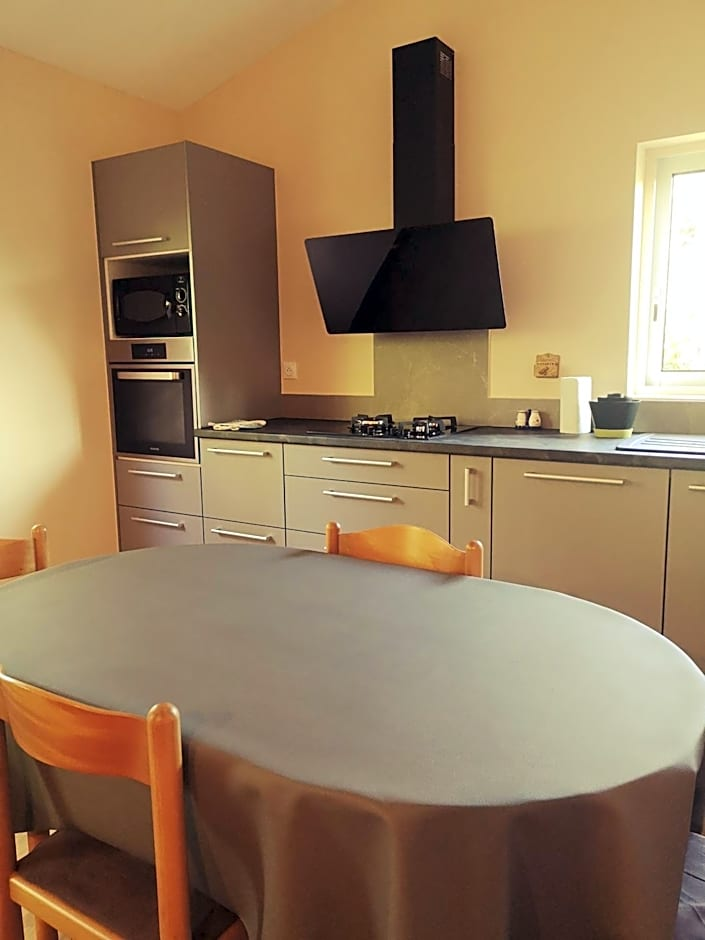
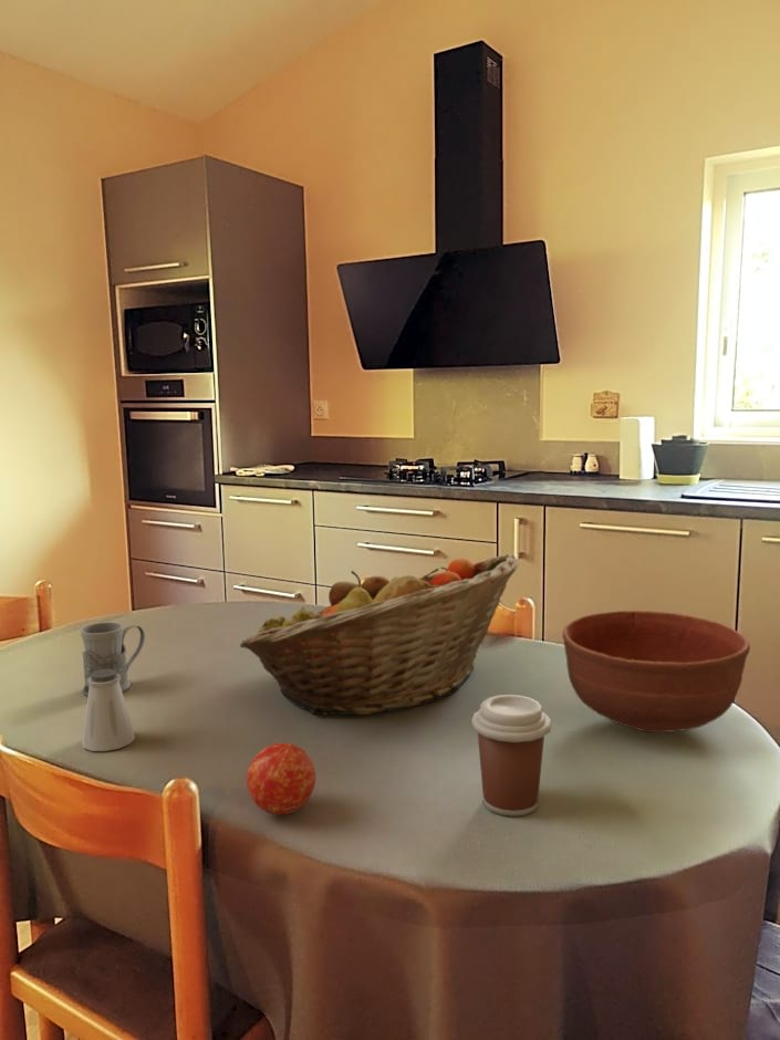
+ fruit basket (387, 621)
+ bowl (652, 678)
+ coffee cup (510, 753)
+ saltshaker (106, 706)
+ apple (281, 778)
+ mug (115, 654)
